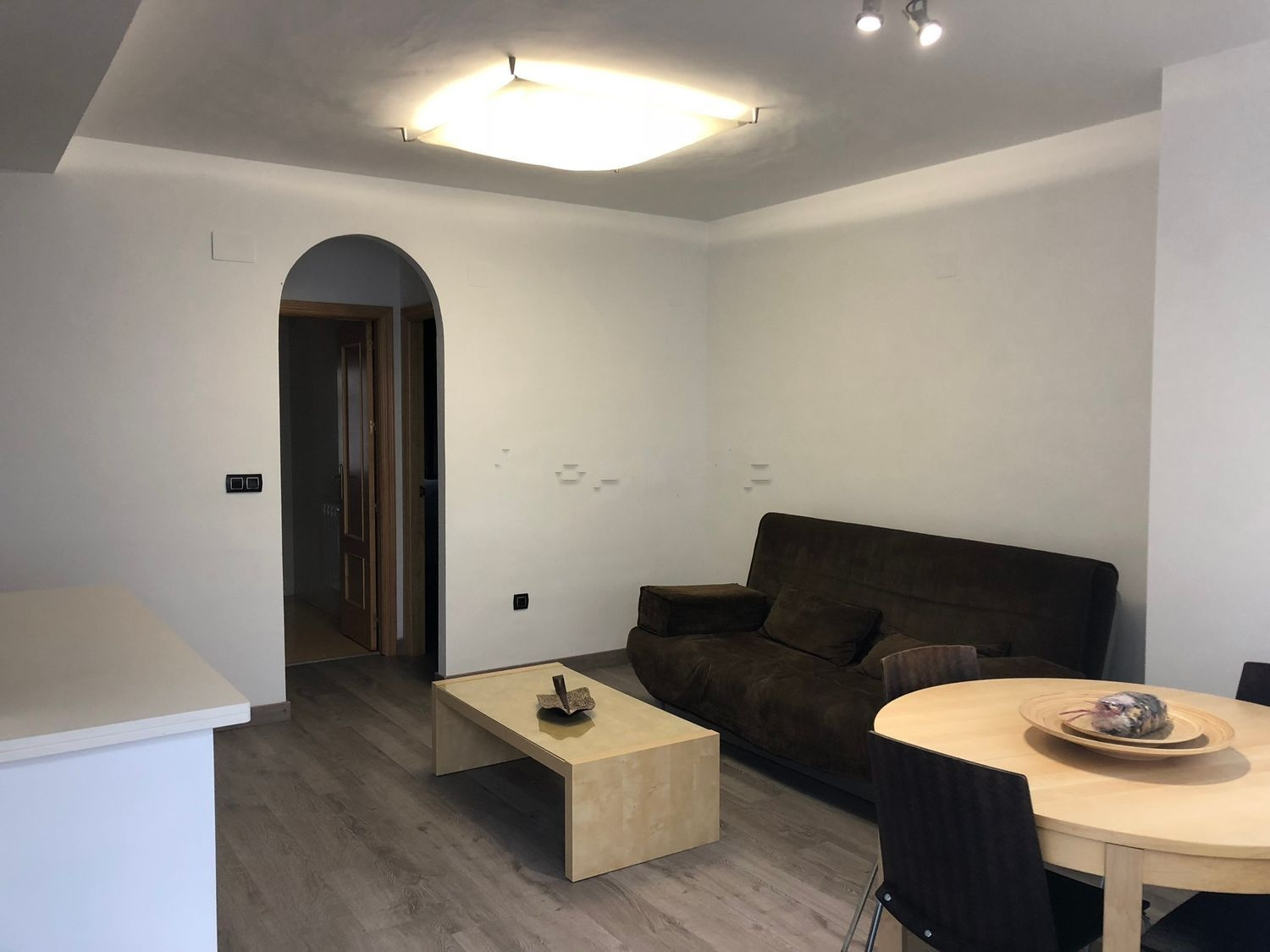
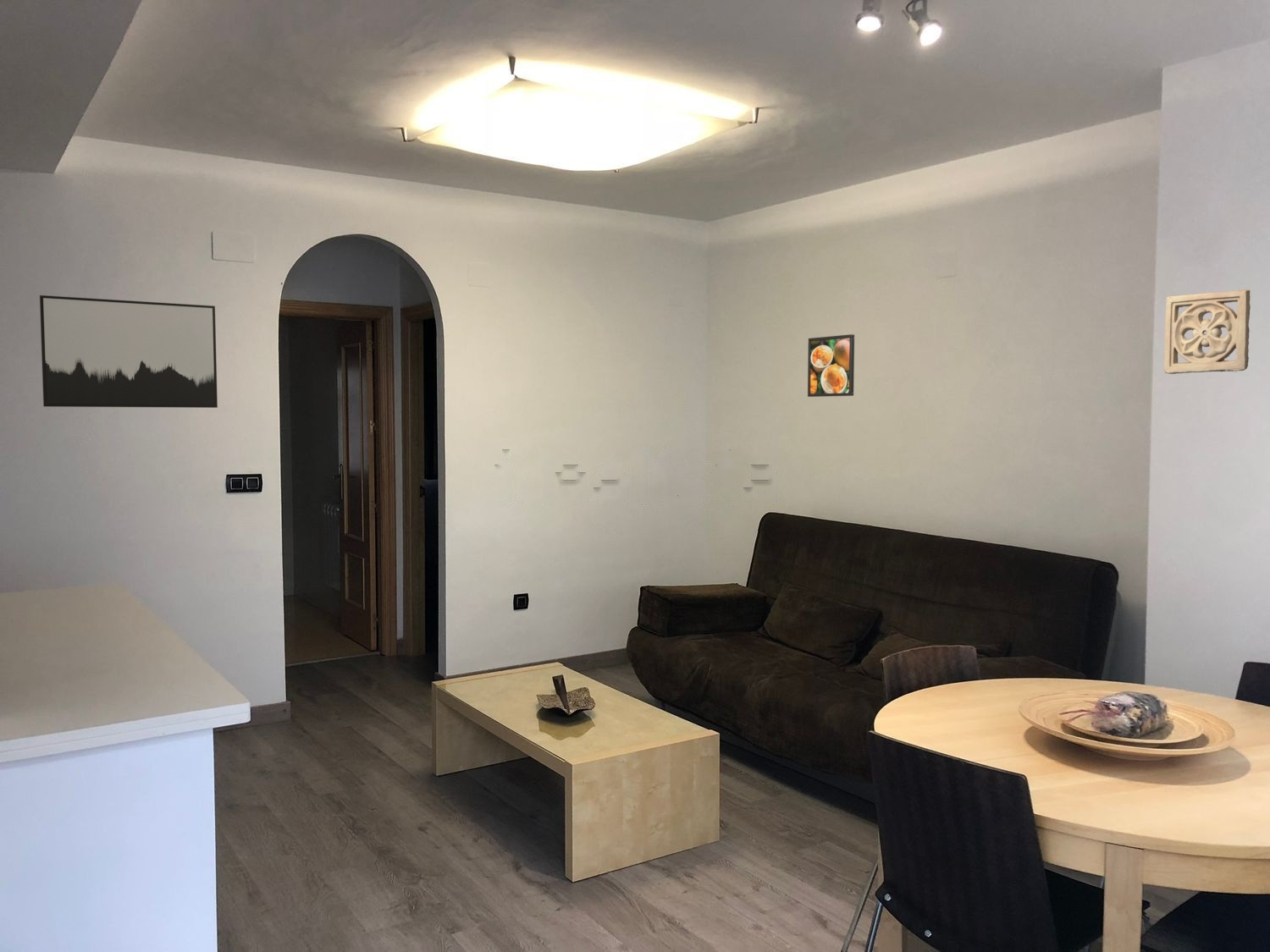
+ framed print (830, 366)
+ wall art (132, 354)
+ wall ornament (1206, 333)
